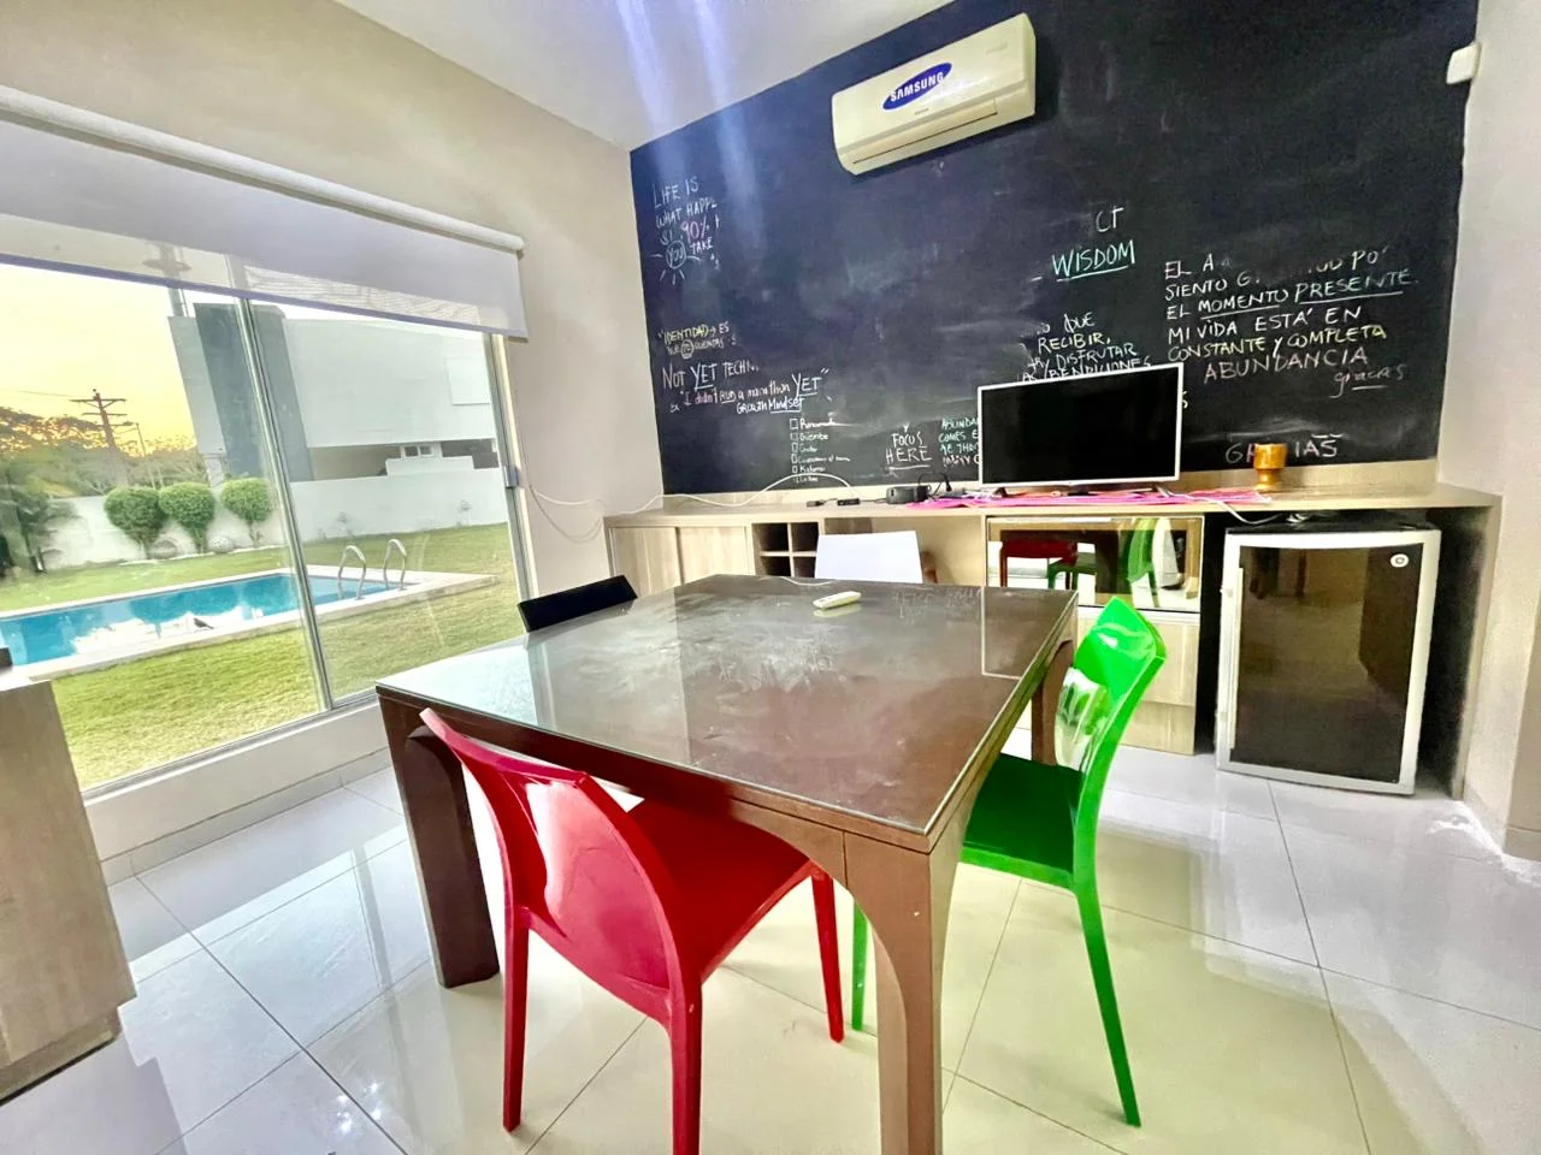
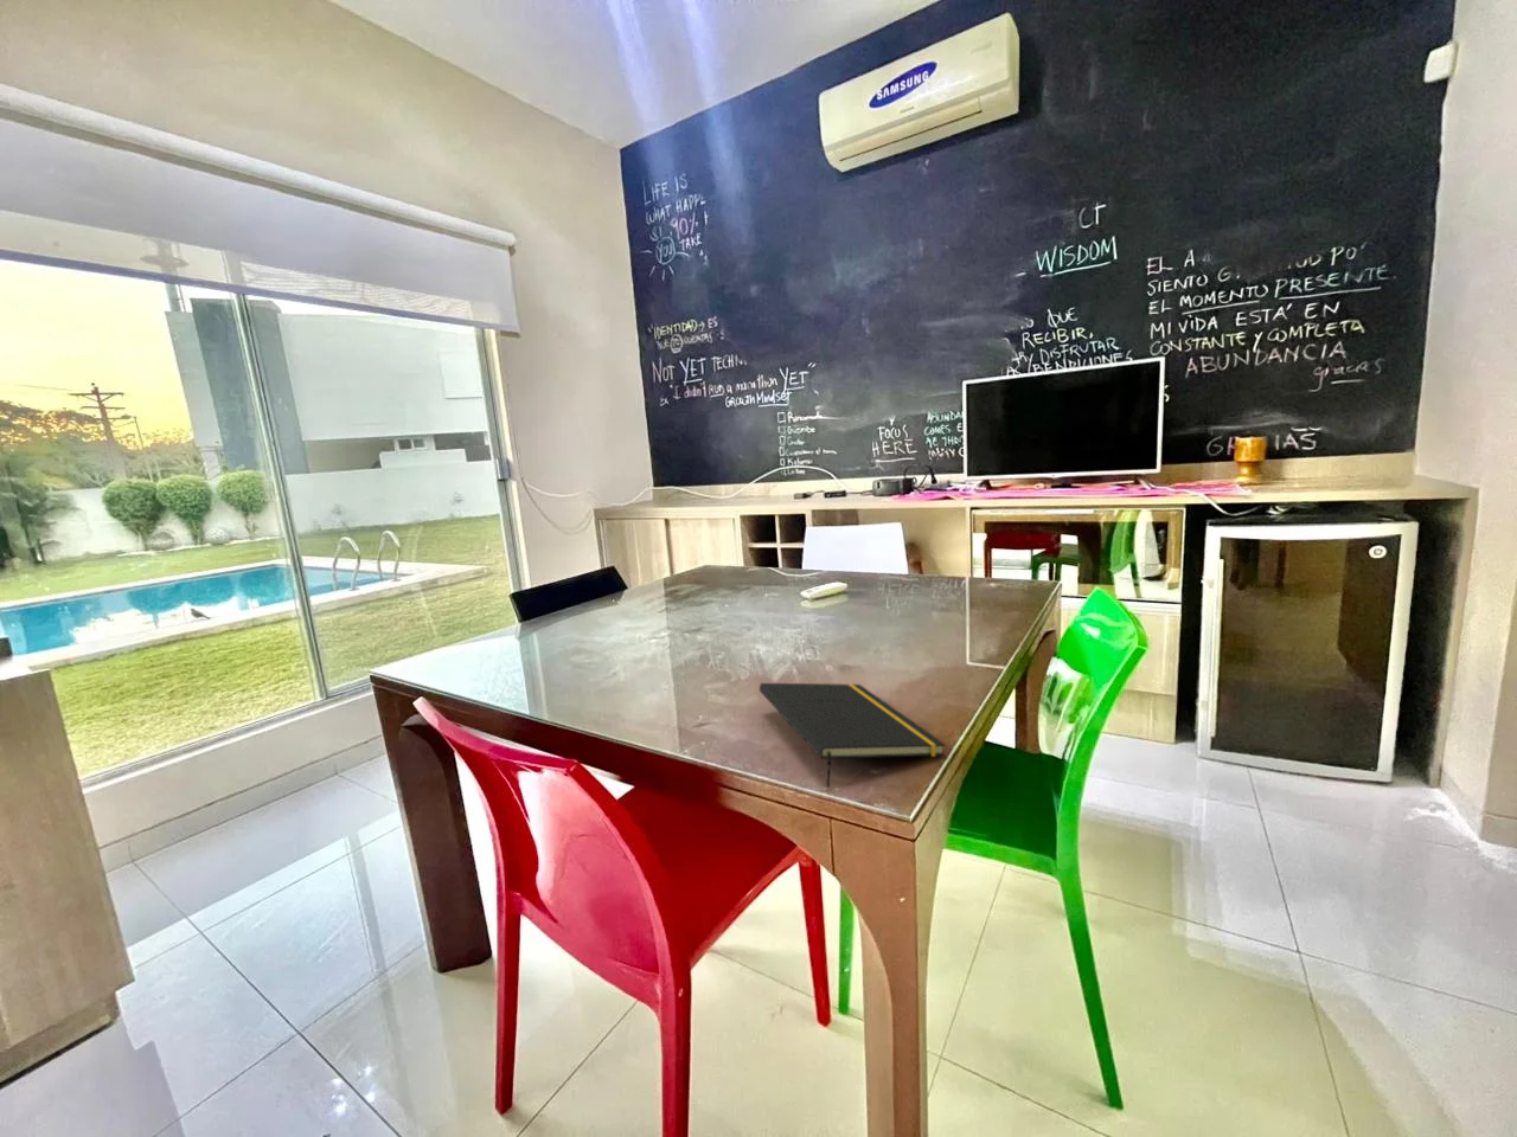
+ notepad (842, 715)
